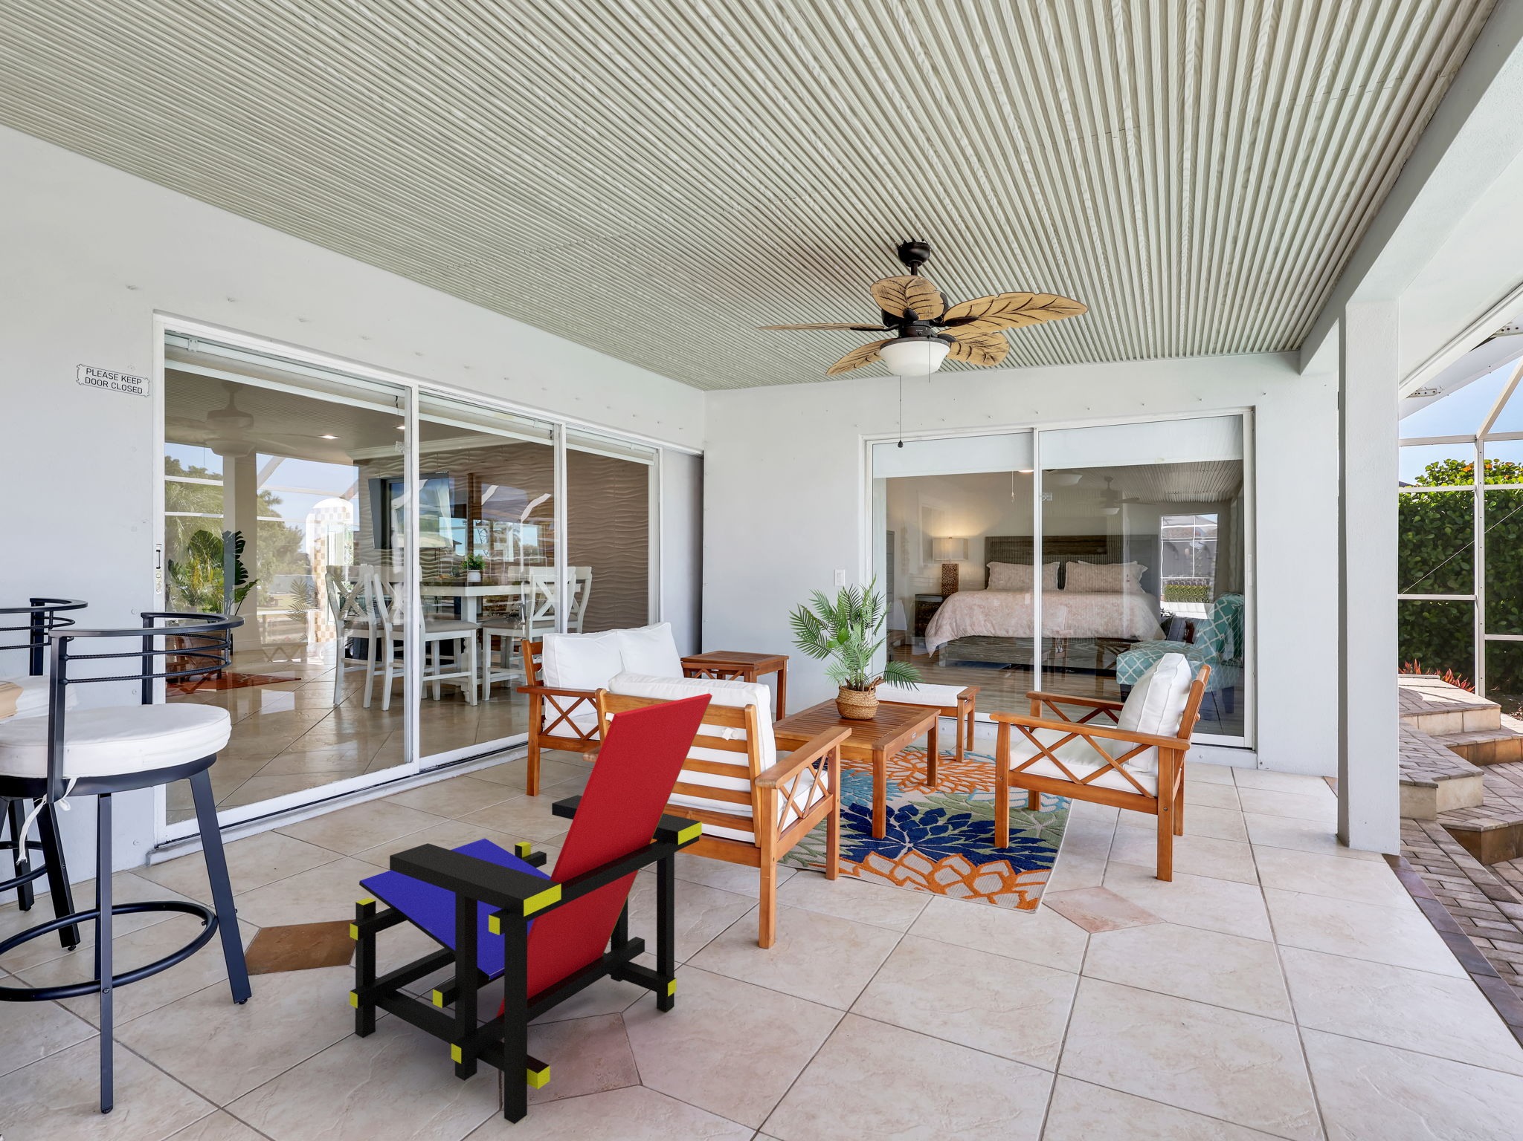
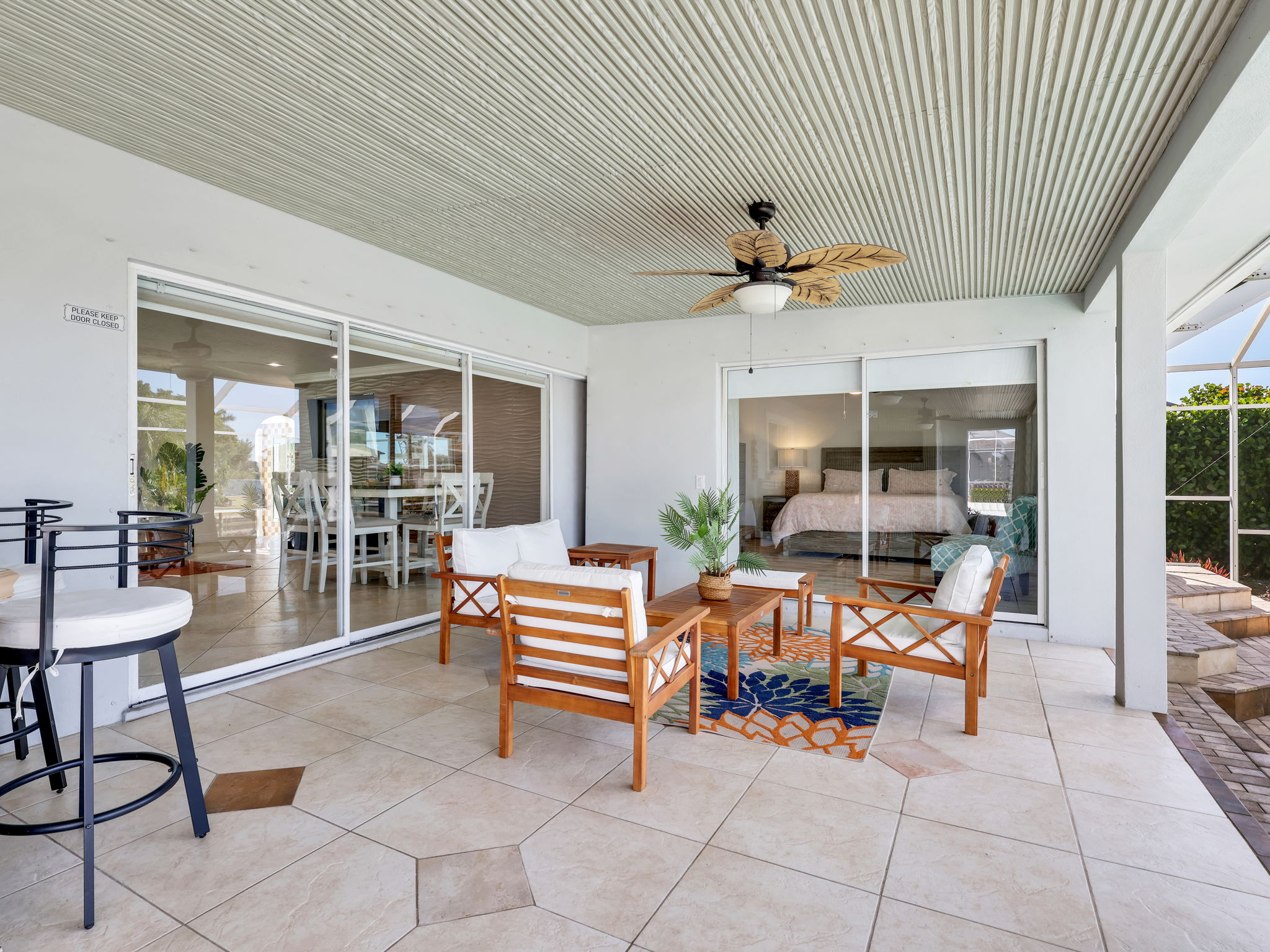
- lounge chair (532, 856)
